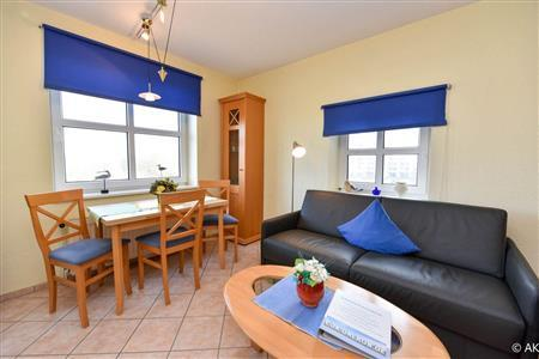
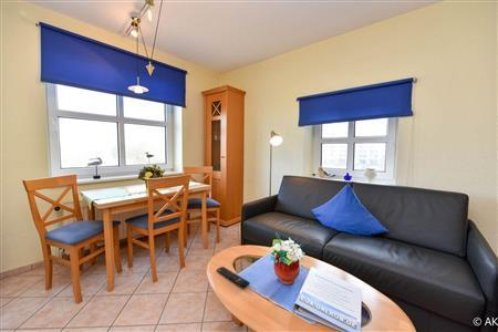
+ remote control (231, 277)
